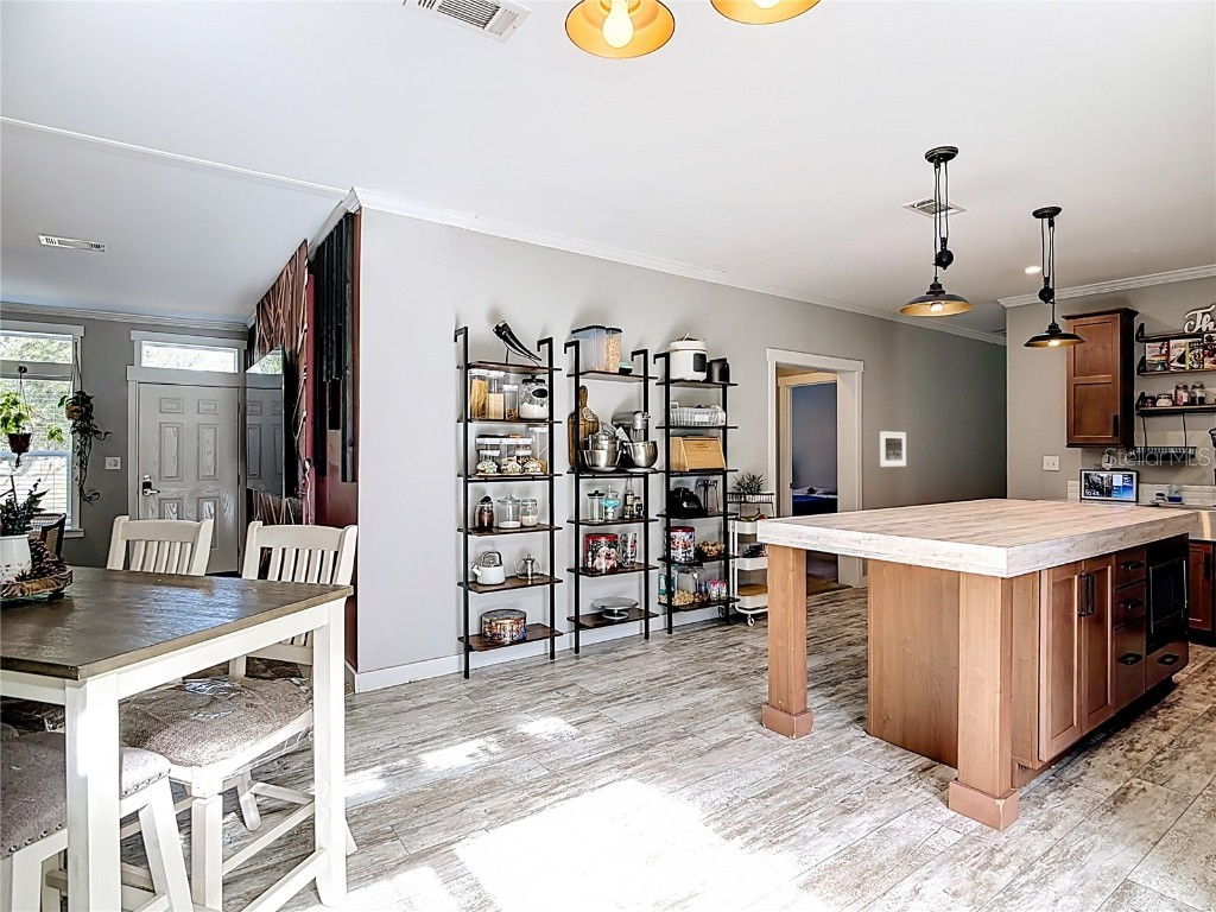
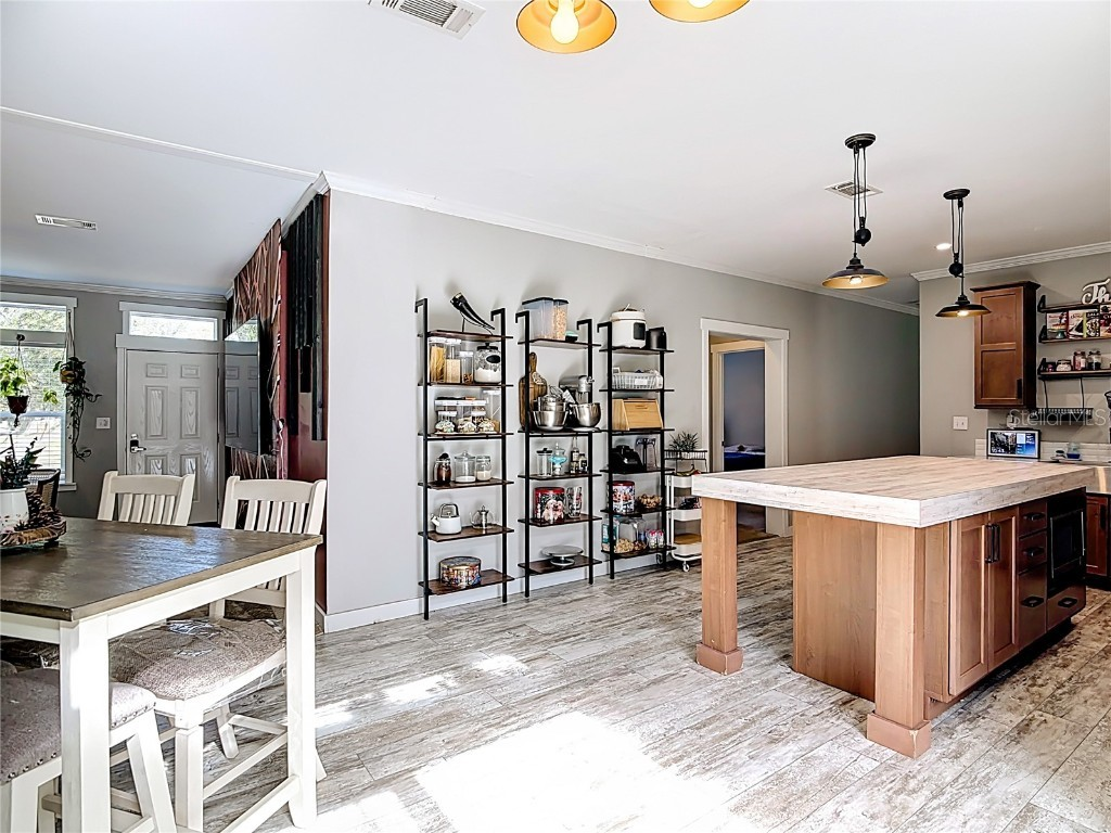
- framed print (893, 449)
